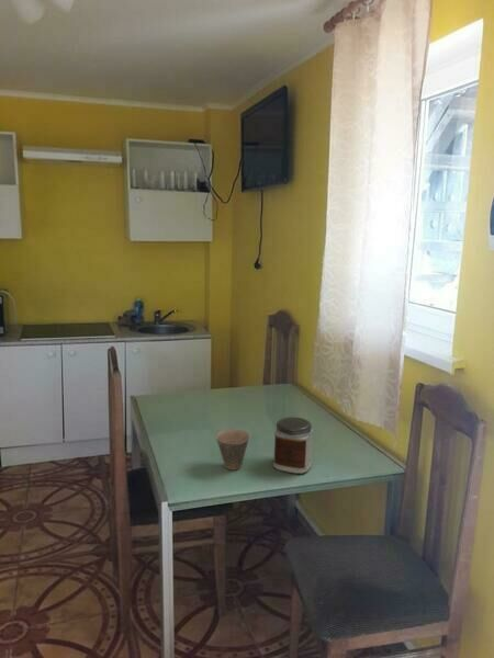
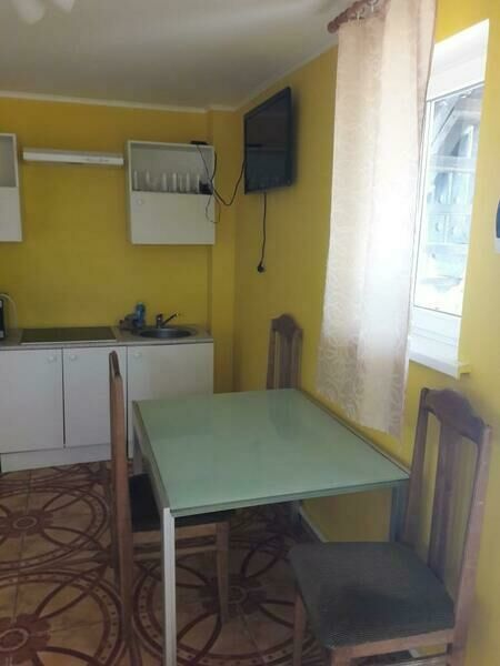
- jar (293, 443)
- cup (232, 451)
